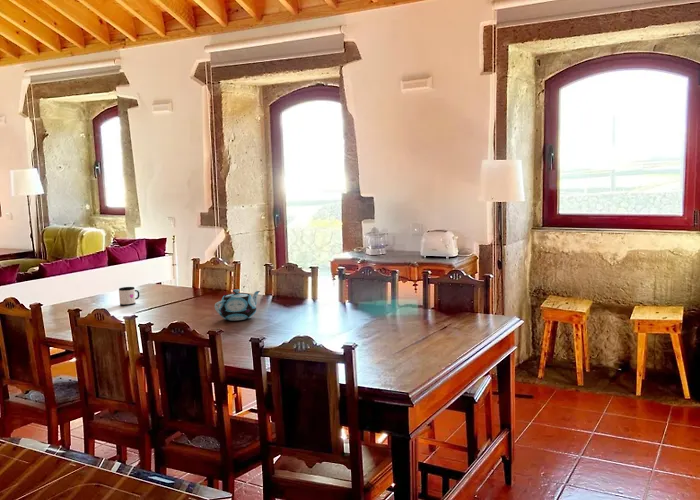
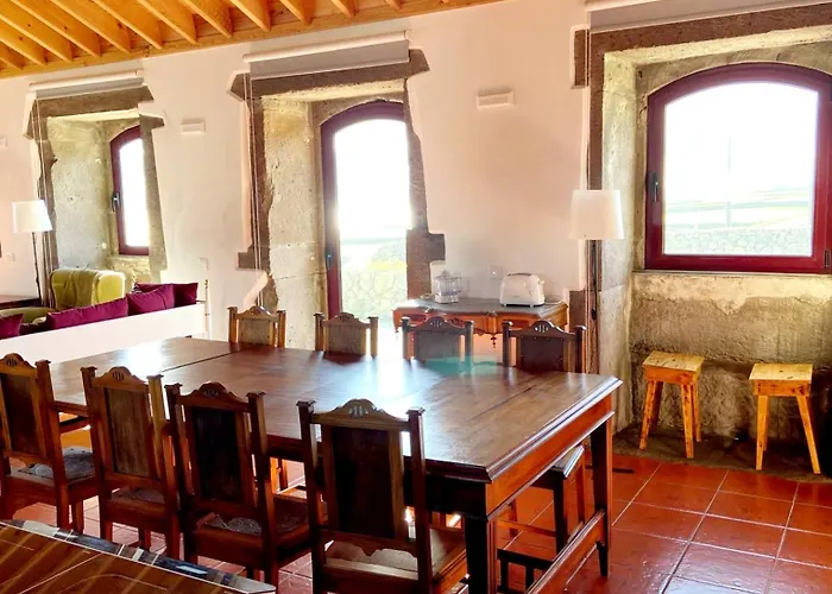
- mug (129, 295)
- teapot (238, 303)
